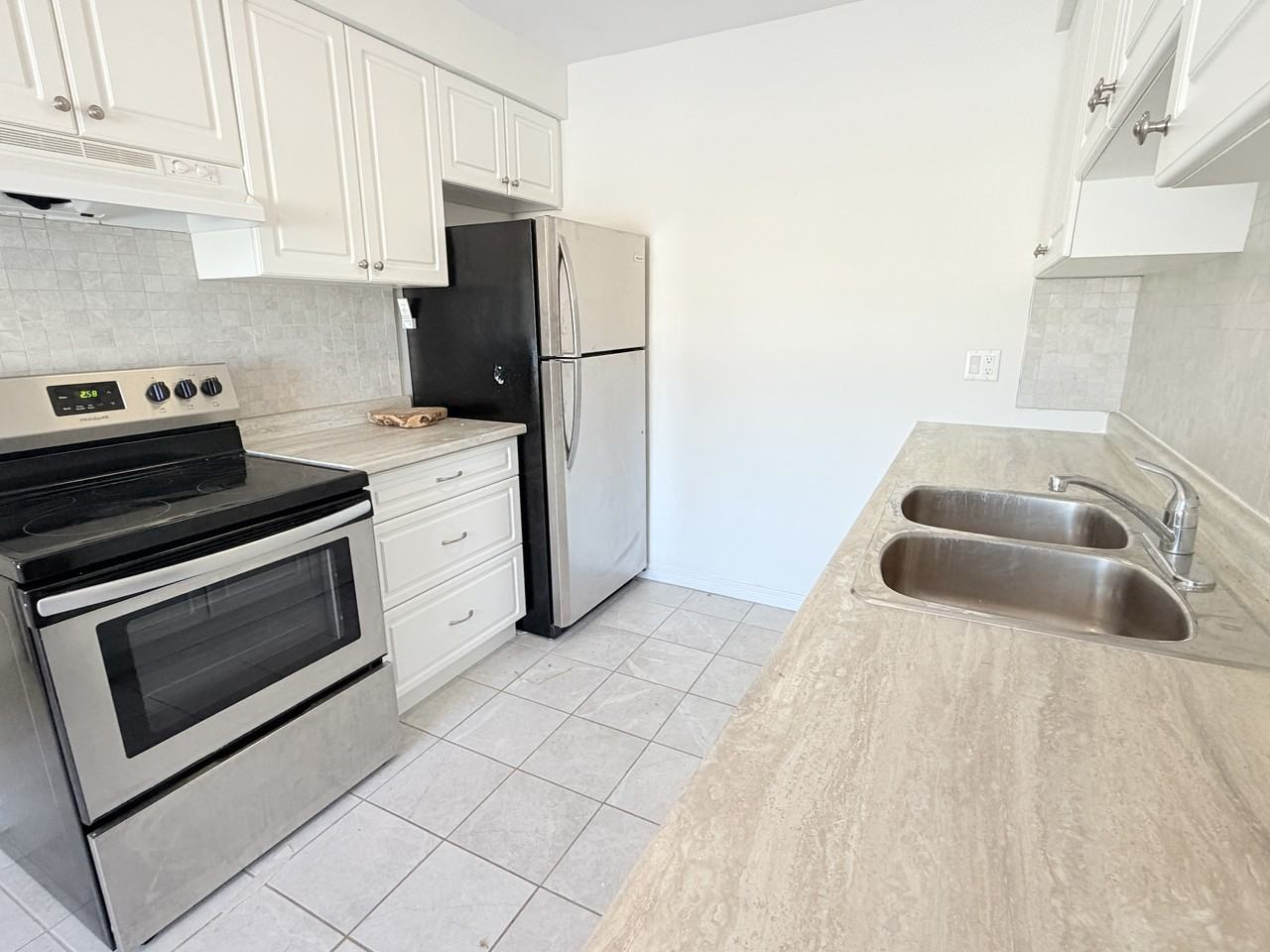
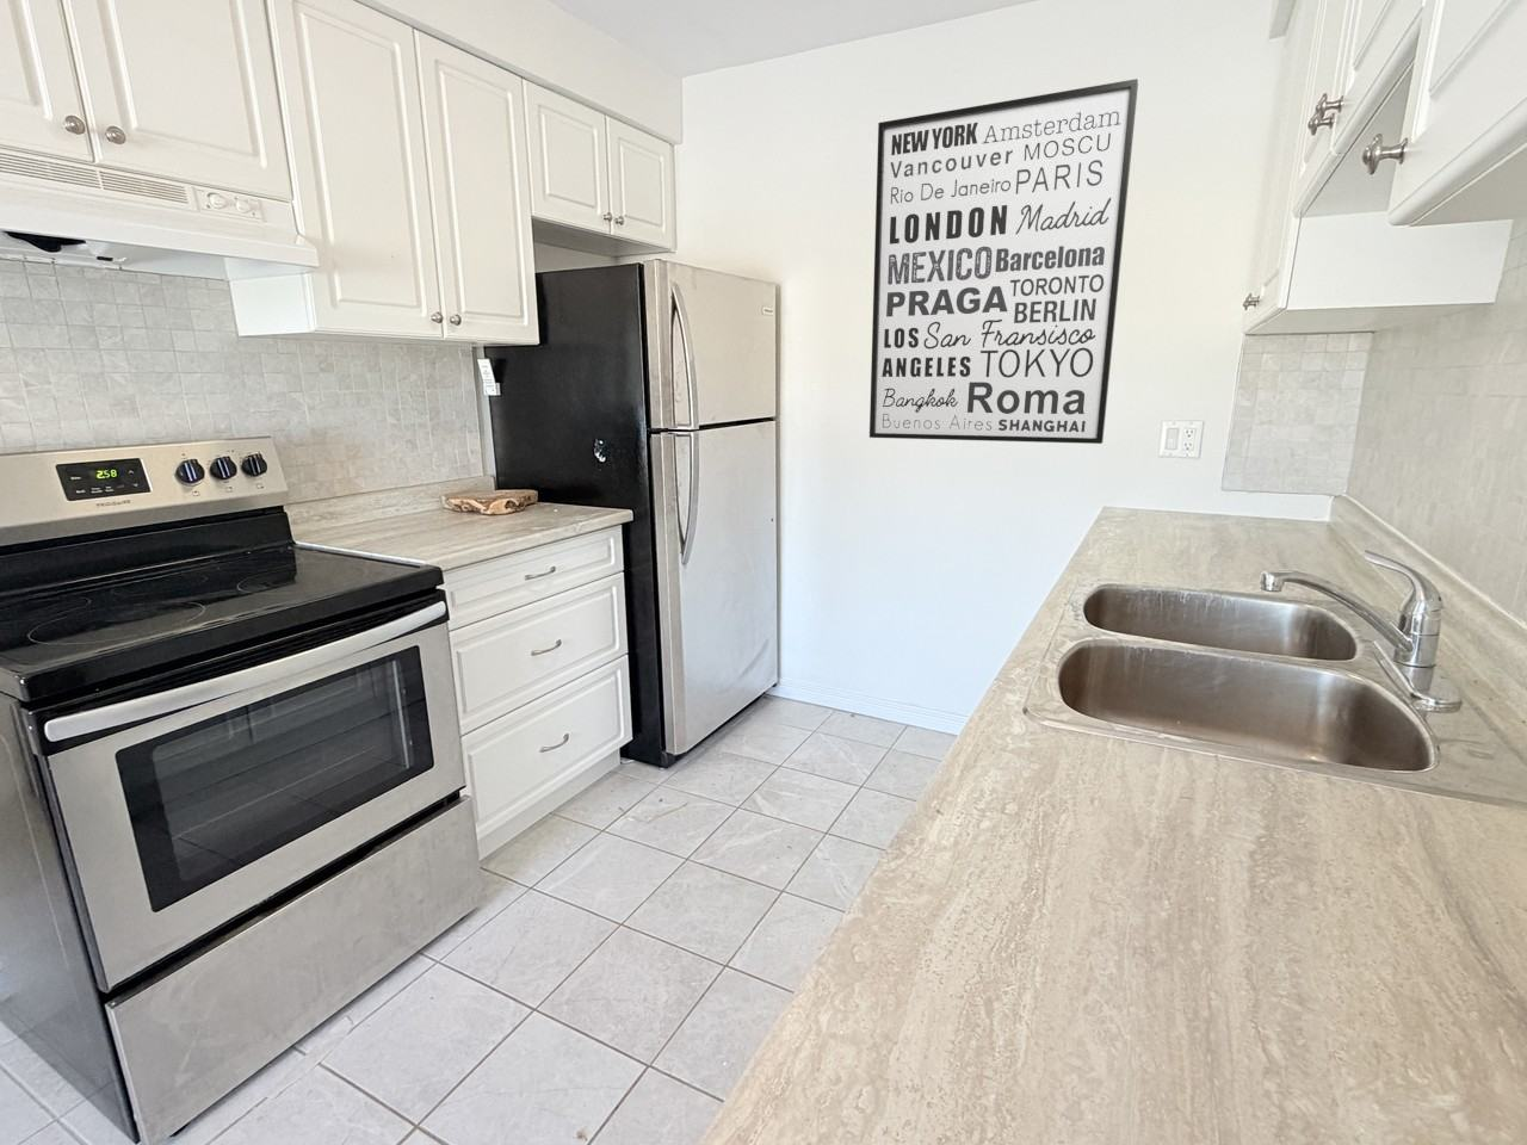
+ wall art (988, 279)
